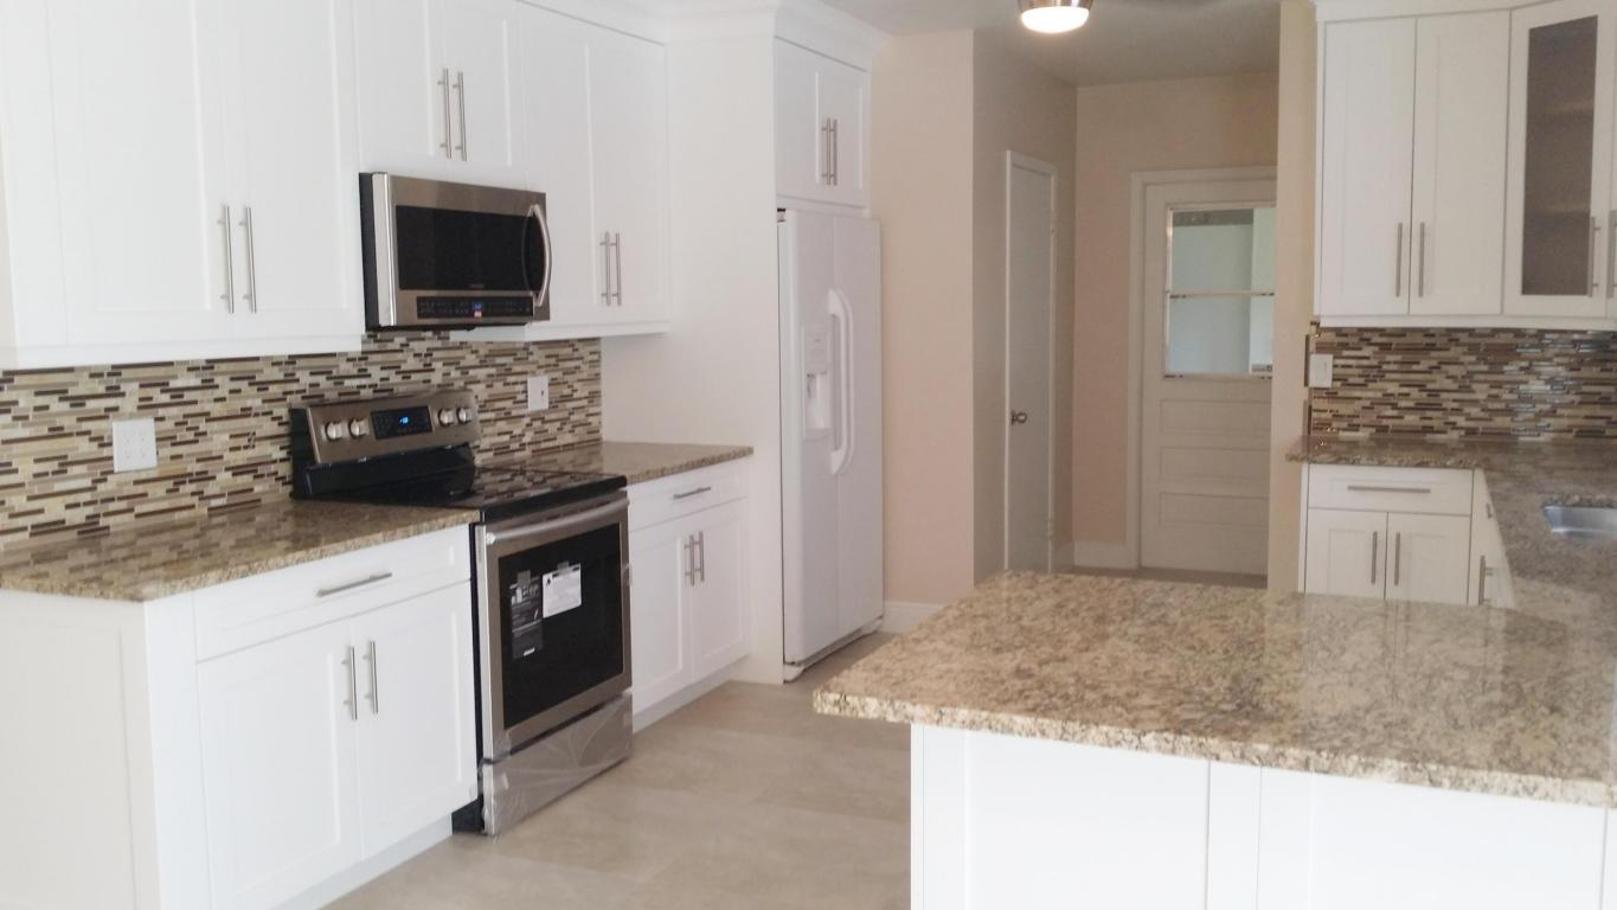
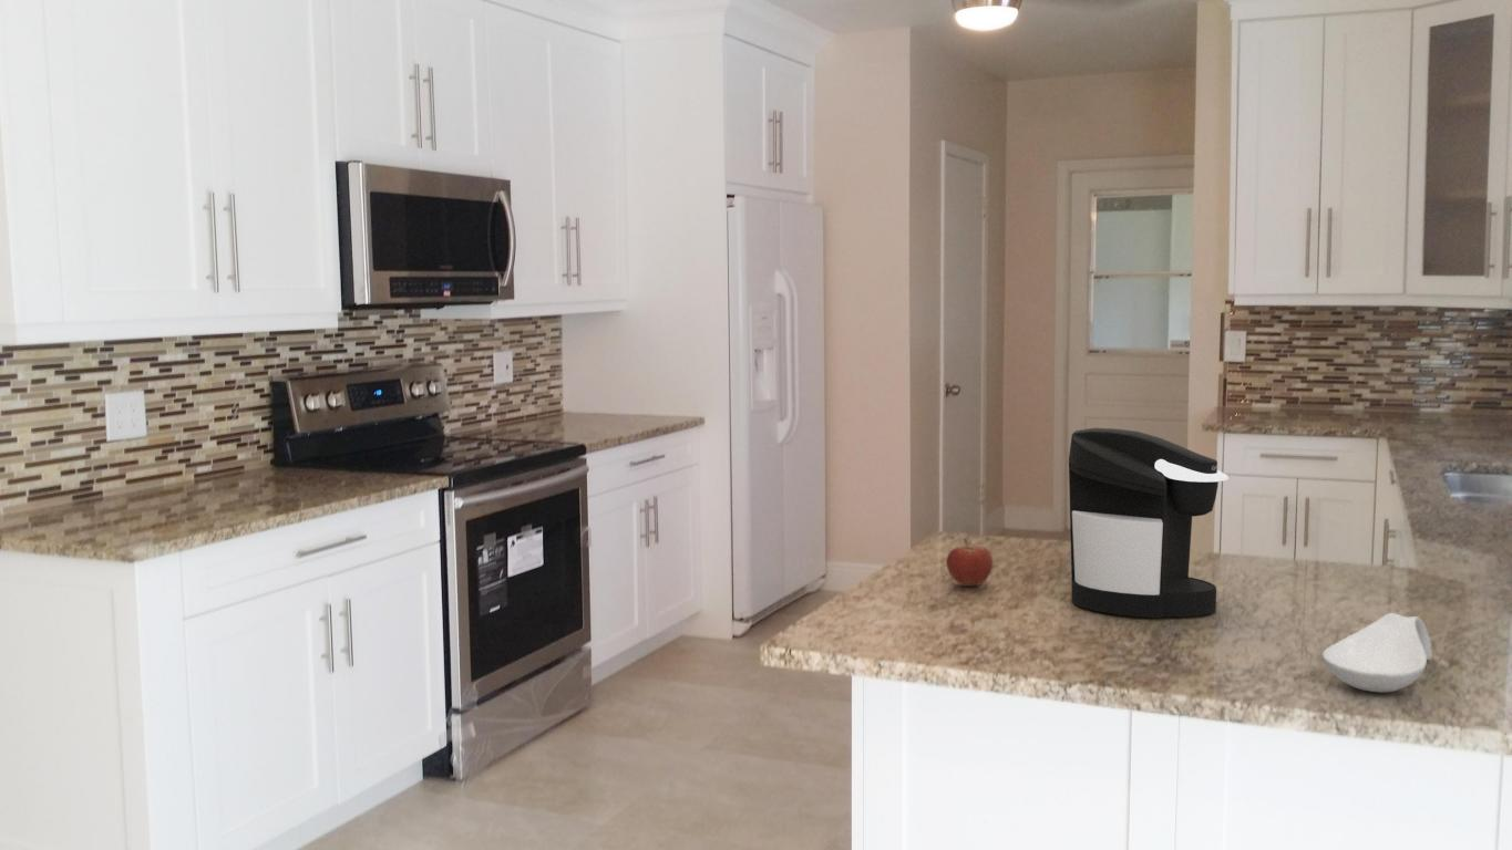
+ spoon rest (1387, 649)
+ apple (969, 562)
+ coffee maker (1146, 517)
